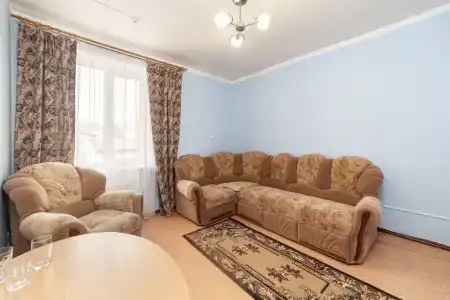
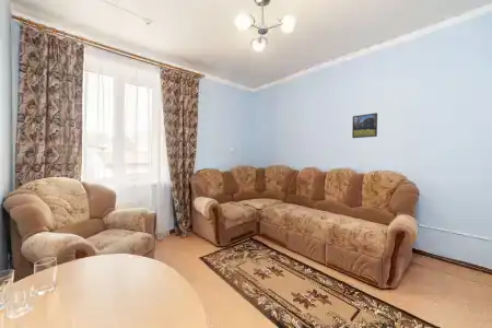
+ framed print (364, 126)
